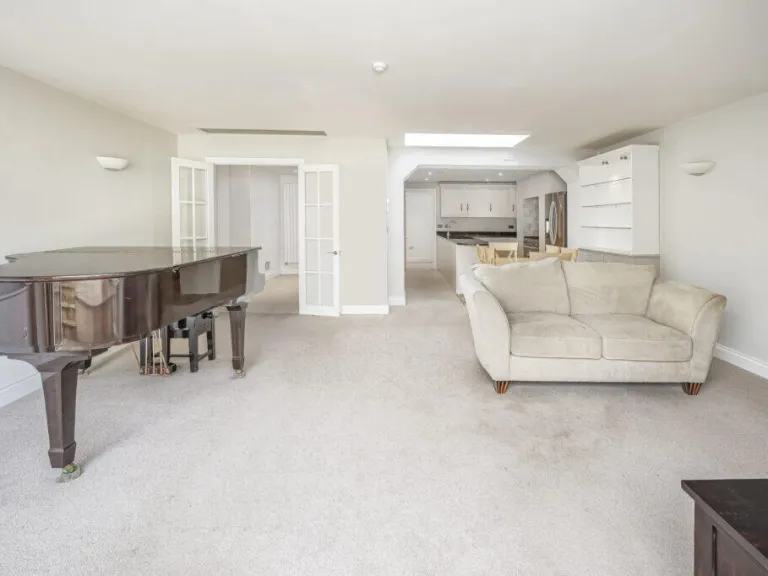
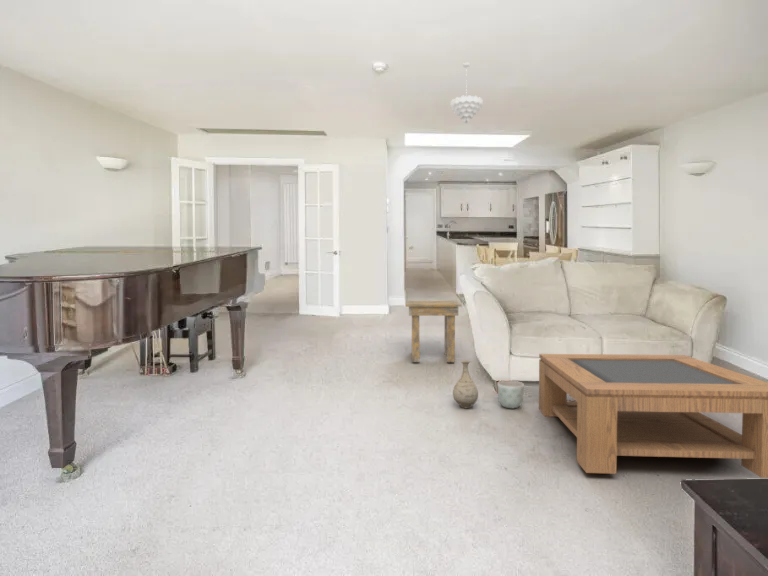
+ pendant light (466, 93)
+ side table (444, 330)
+ vase (465, 384)
+ coffee table (643, 404)
+ planter (510, 395)
